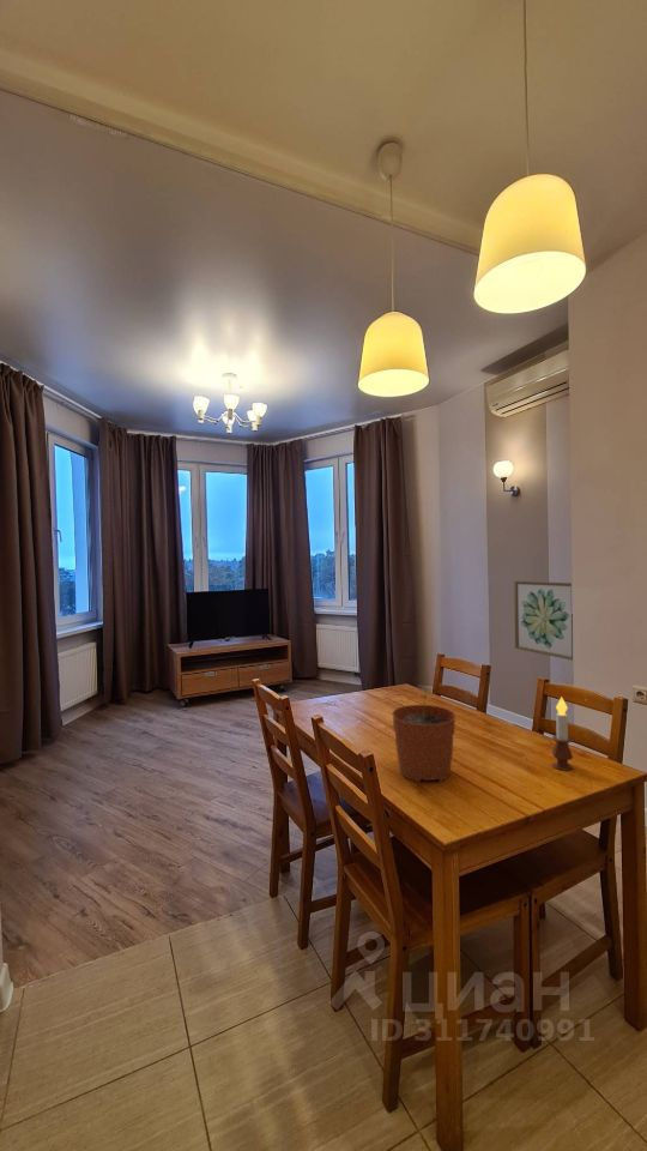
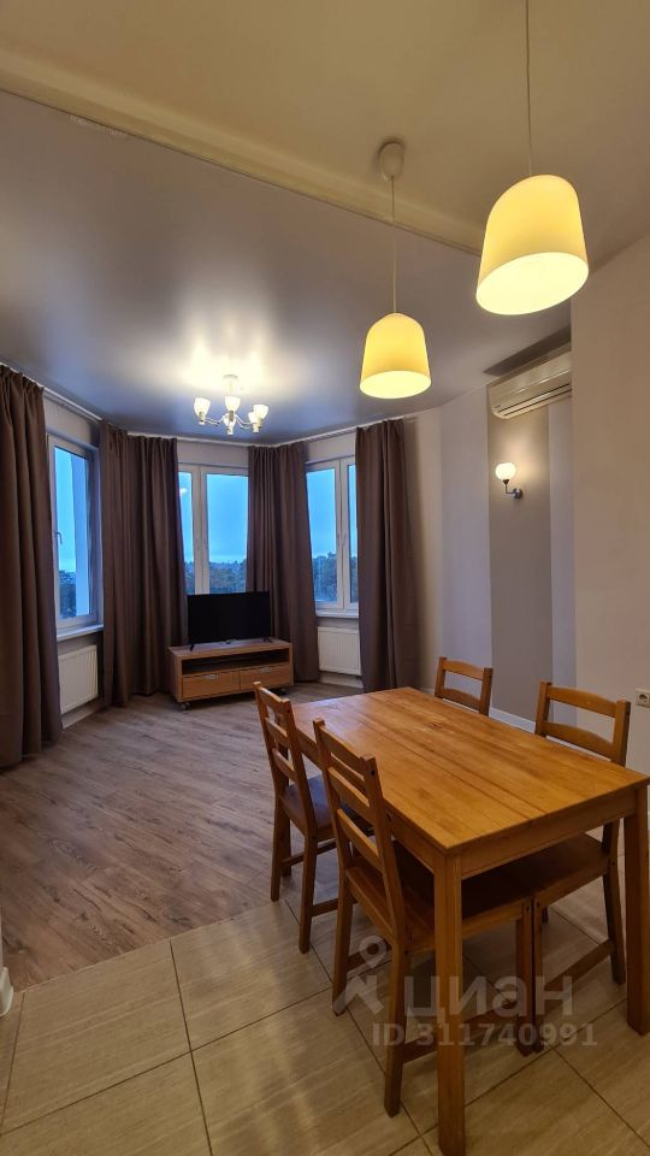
- wall art (544, 617)
- plant pot (423, 728)
- candle (562, 731)
